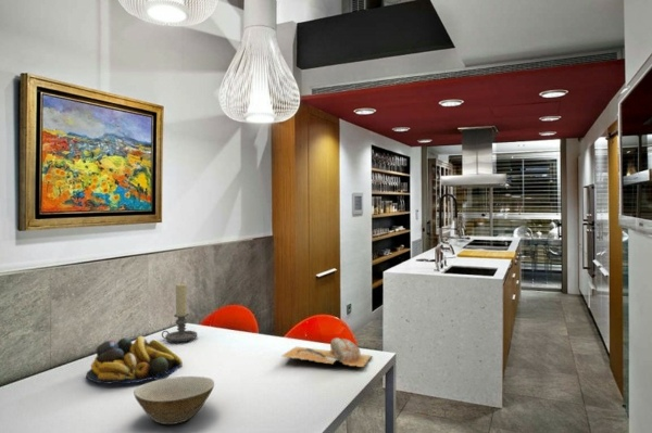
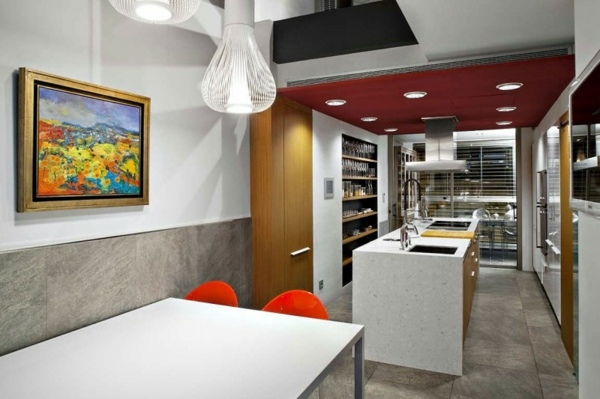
- candle holder (178, 310)
- fruit bowl (135, 354)
- bowl (175, 400)
- chopping board (327, 351)
